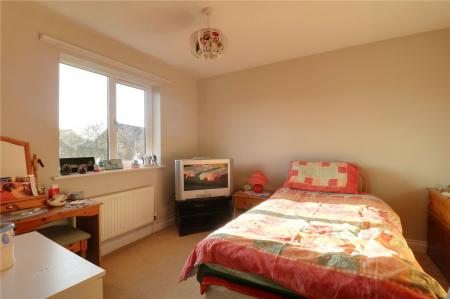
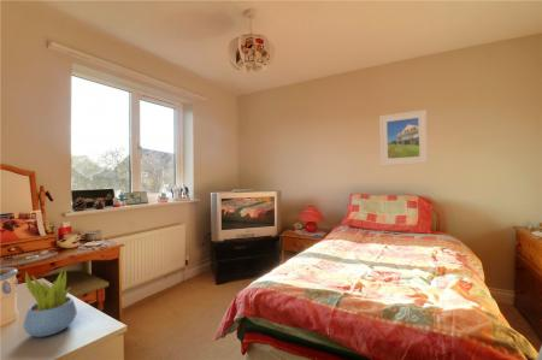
+ succulent plant (49, 299)
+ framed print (402, 138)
